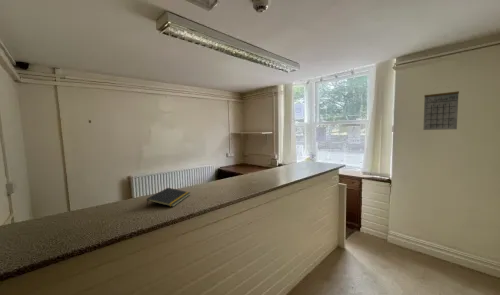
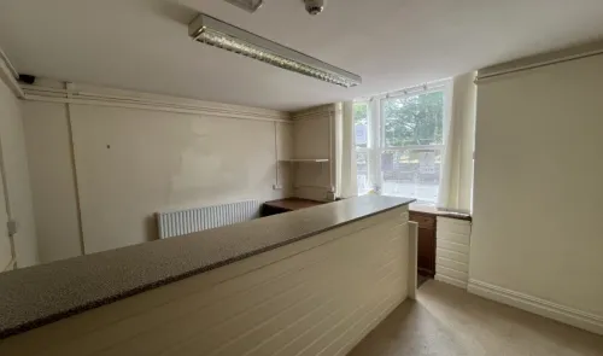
- calendar (440, 107)
- notepad (170, 196)
